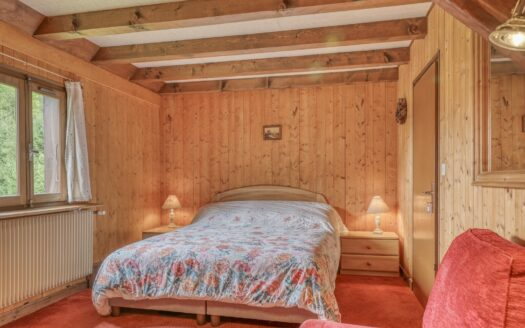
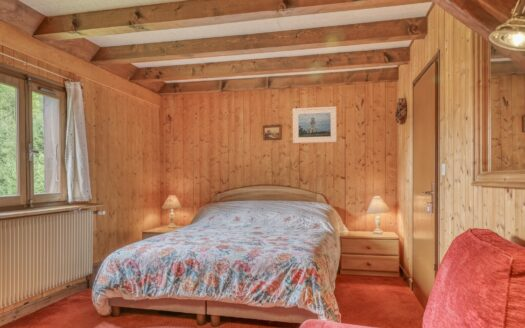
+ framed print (314, 125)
